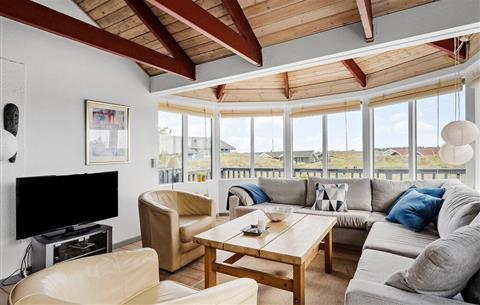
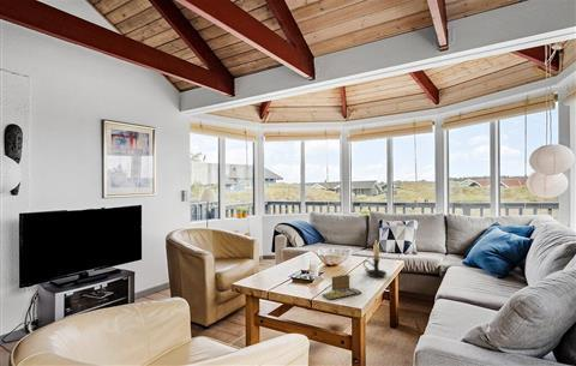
+ board game (338, 286)
+ candle holder (374, 256)
